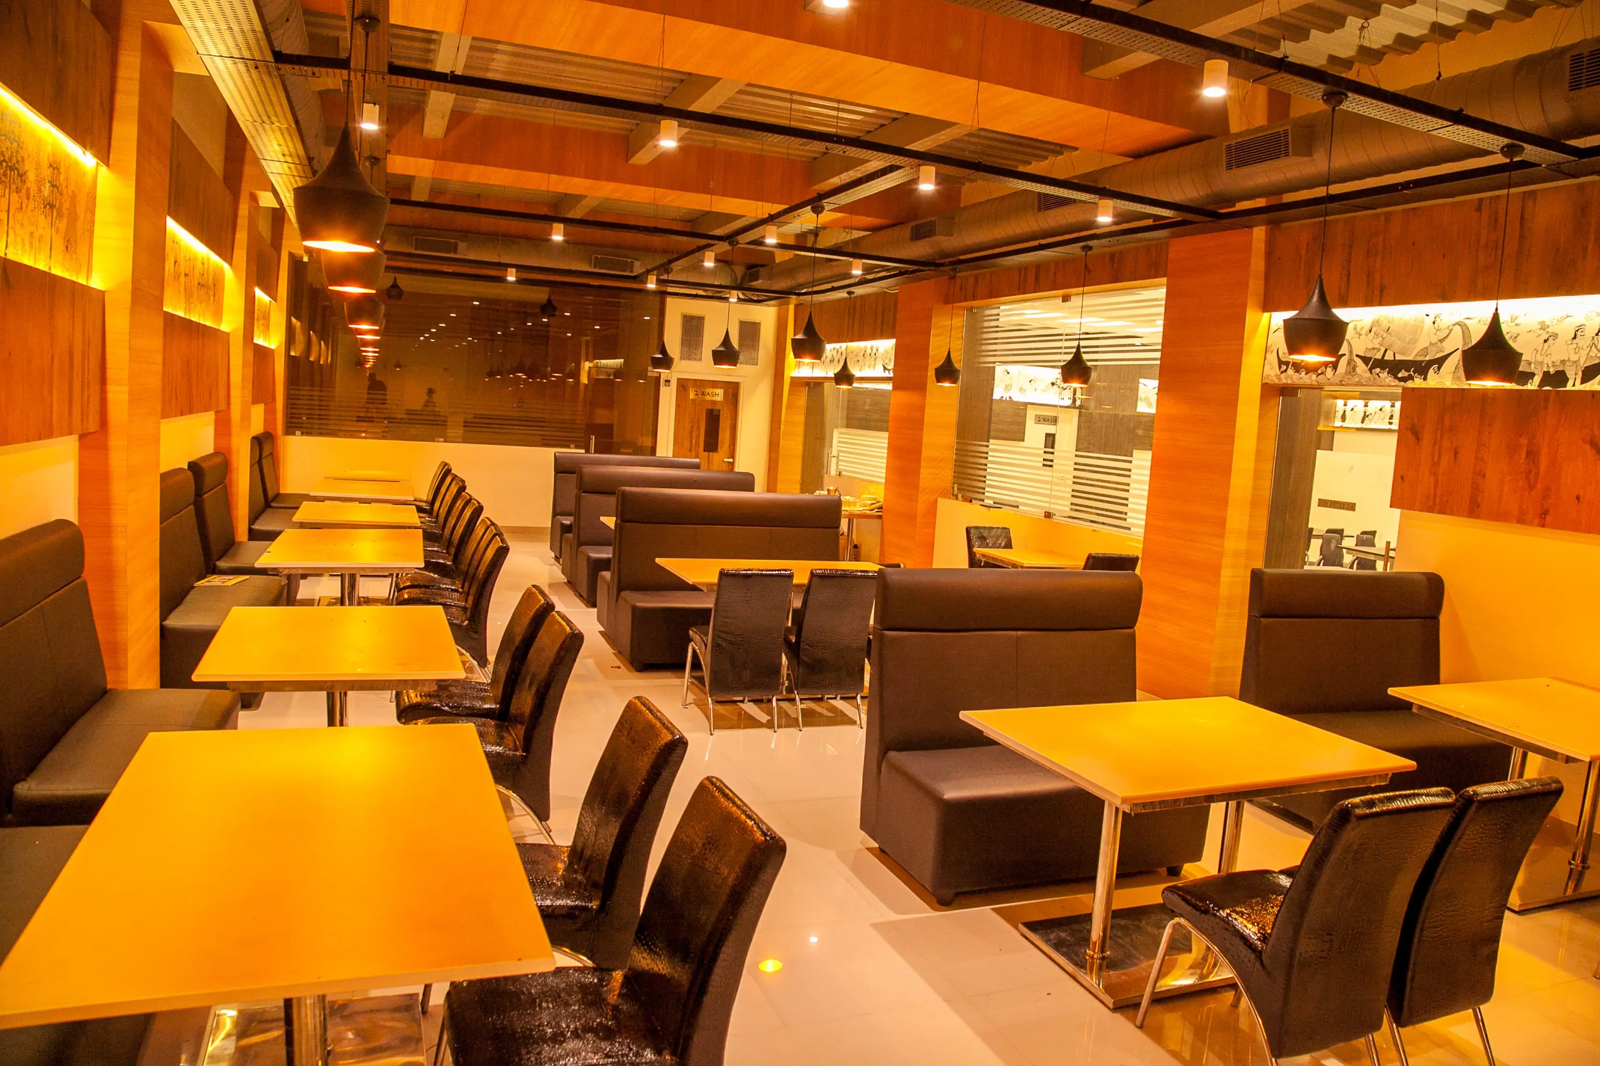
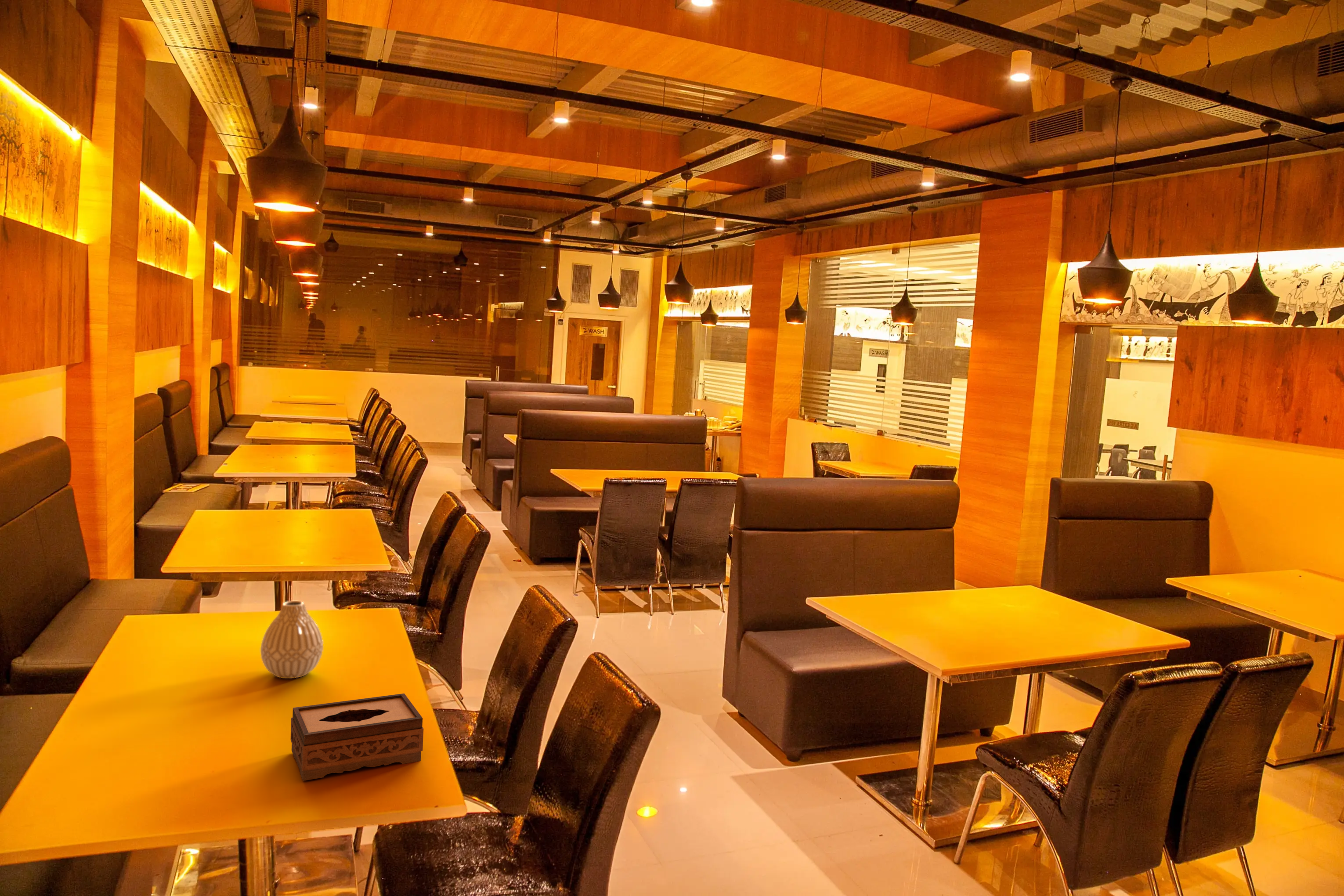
+ tissue box (357, 734)
+ vase (292, 638)
